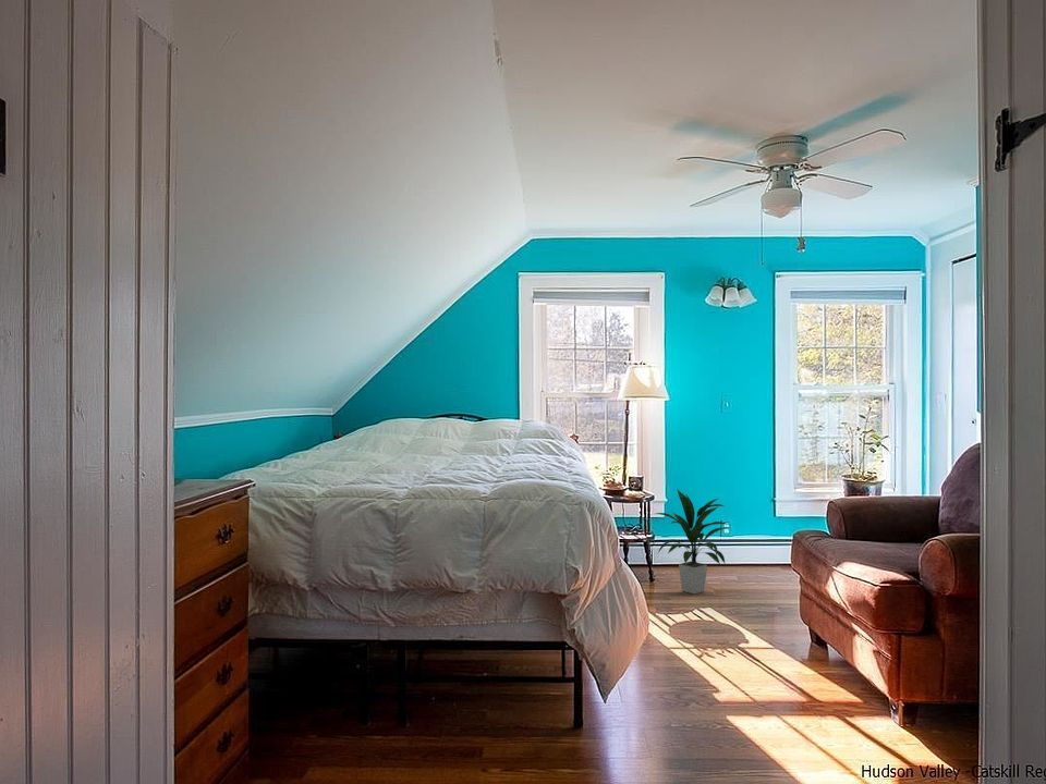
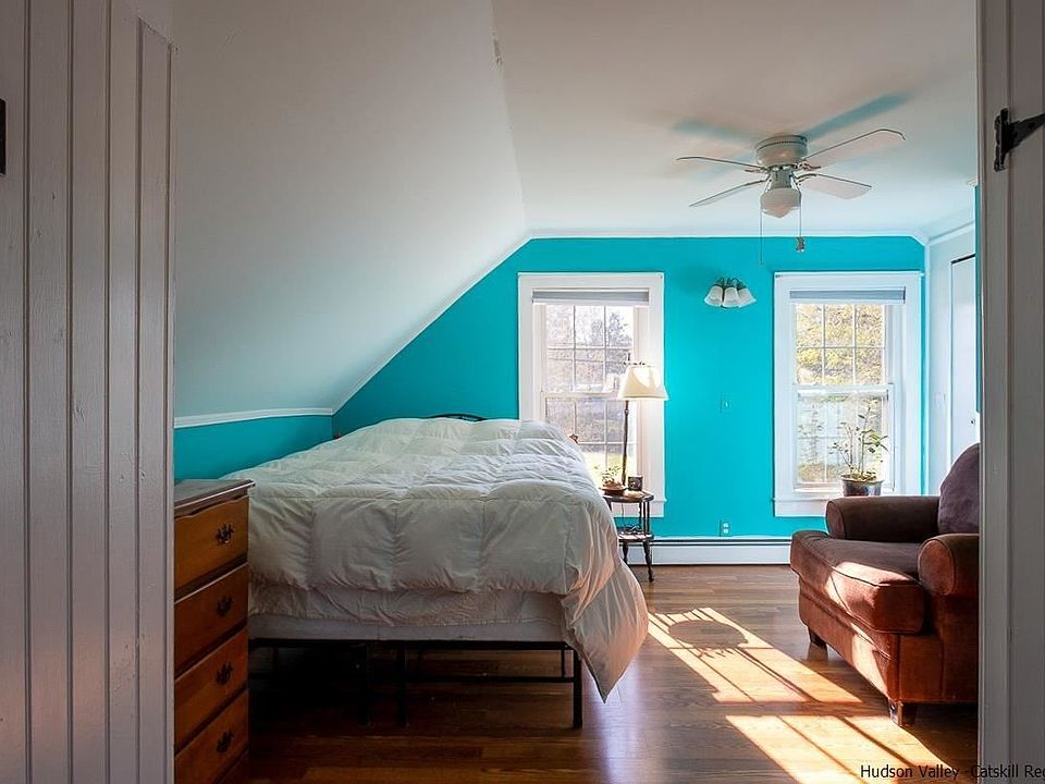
- indoor plant (696, 540)
